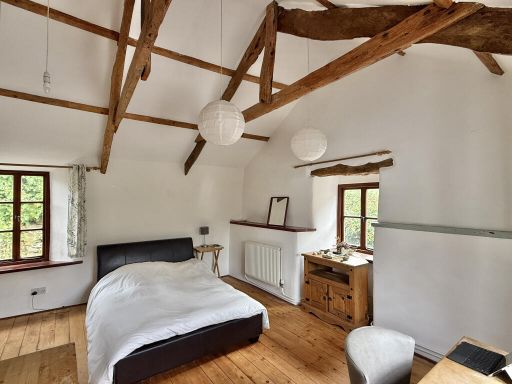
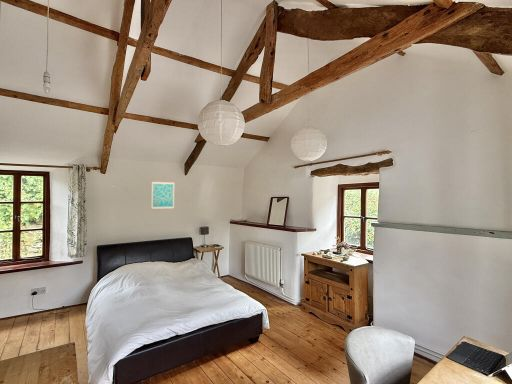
+ wall art (163, 195)
